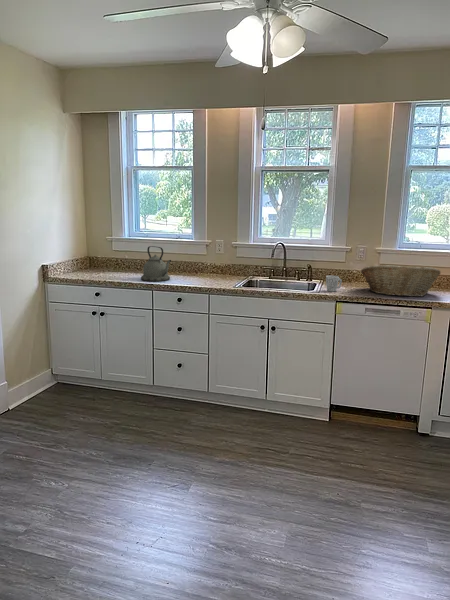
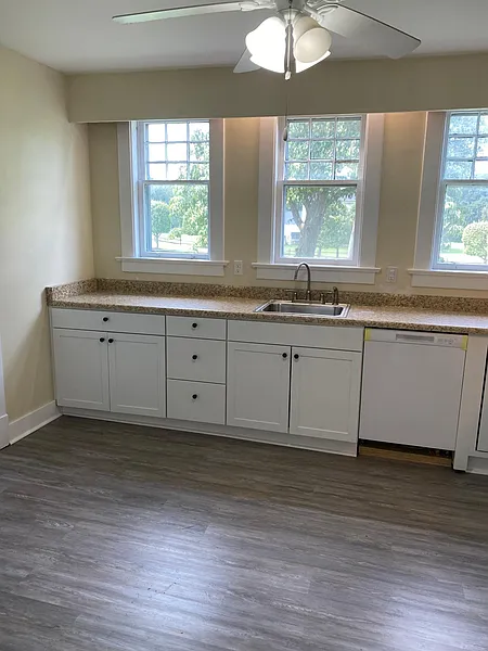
- mug (333, 283)
- kettle (157, 263)
- fruit basket (399, 277)
